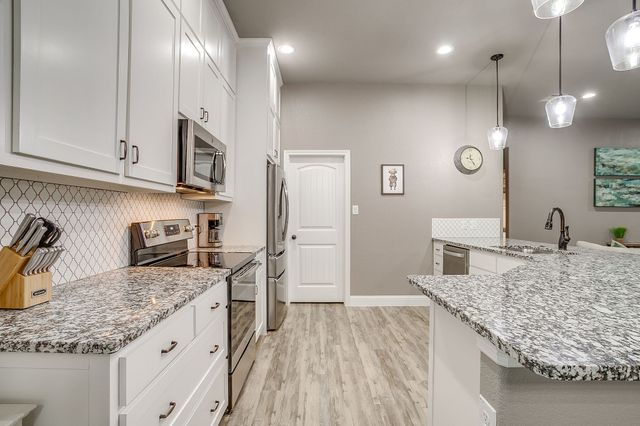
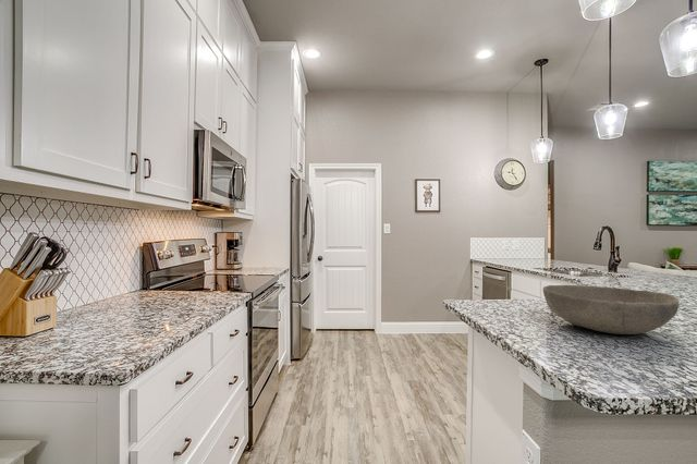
+ bowl (604, 309)
